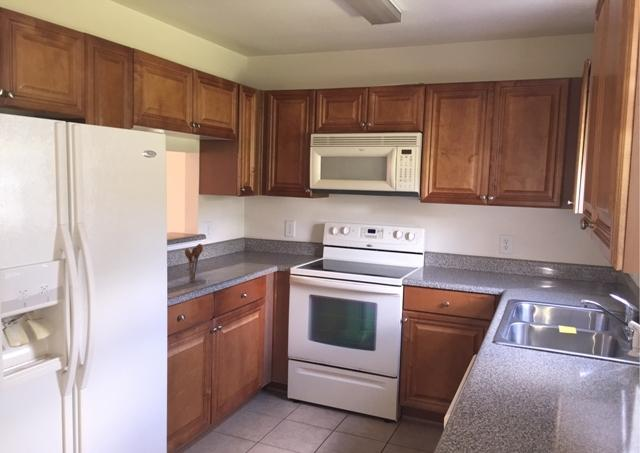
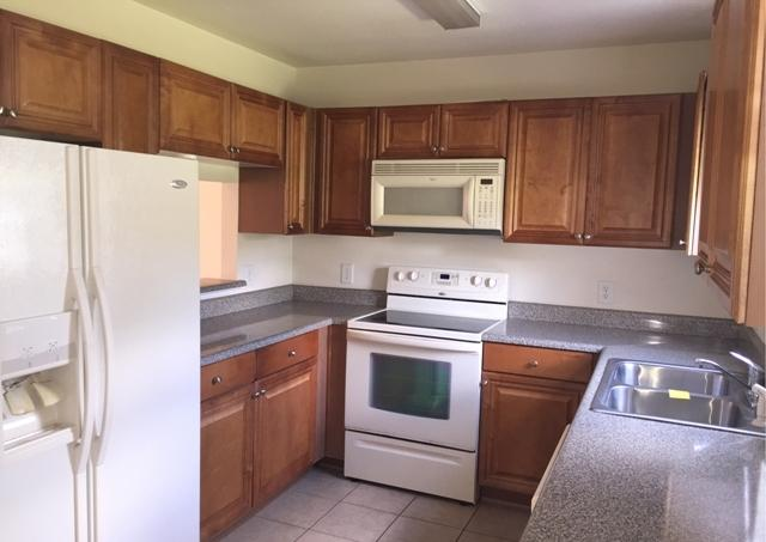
- utensil holder (193, 262)
